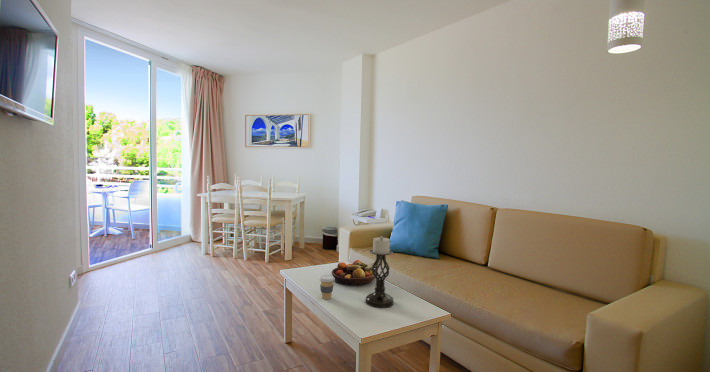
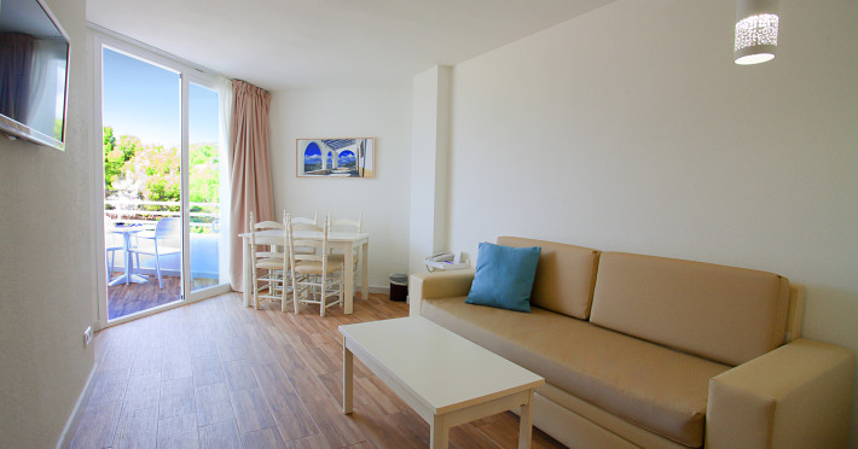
- coffee cup (326, 287)
- fruit bowl (354, 269)
- candle holder (381, 269)
